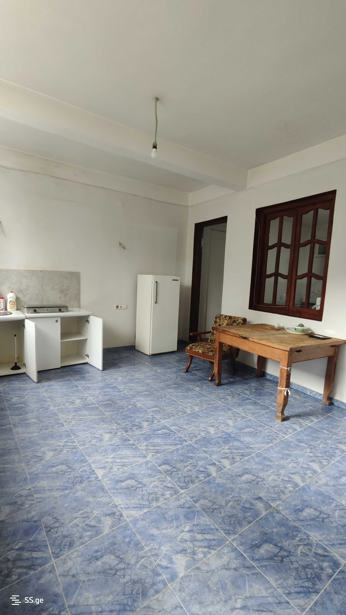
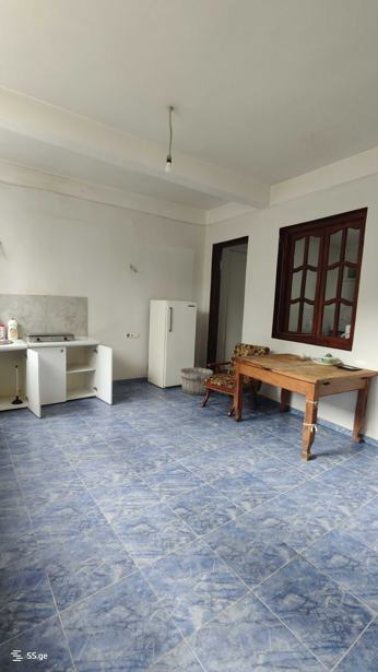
+ wooden bucket (196, 377)
